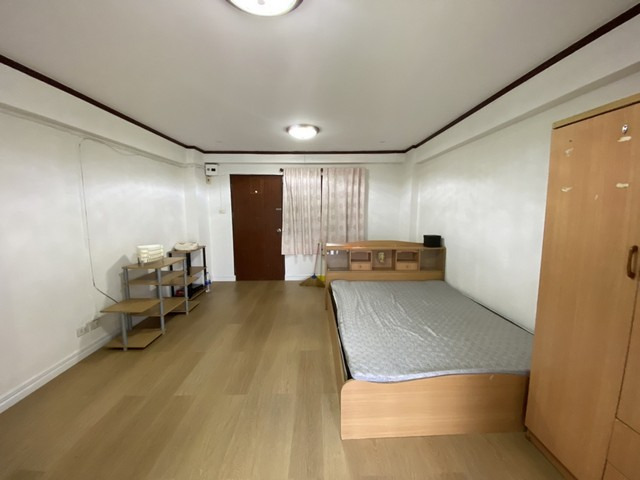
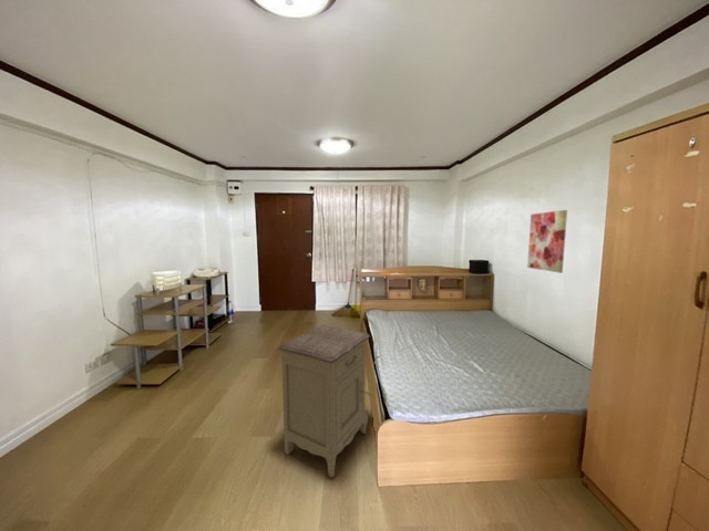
+ nightstand (331, 393)
+ wall art (545, 241)
